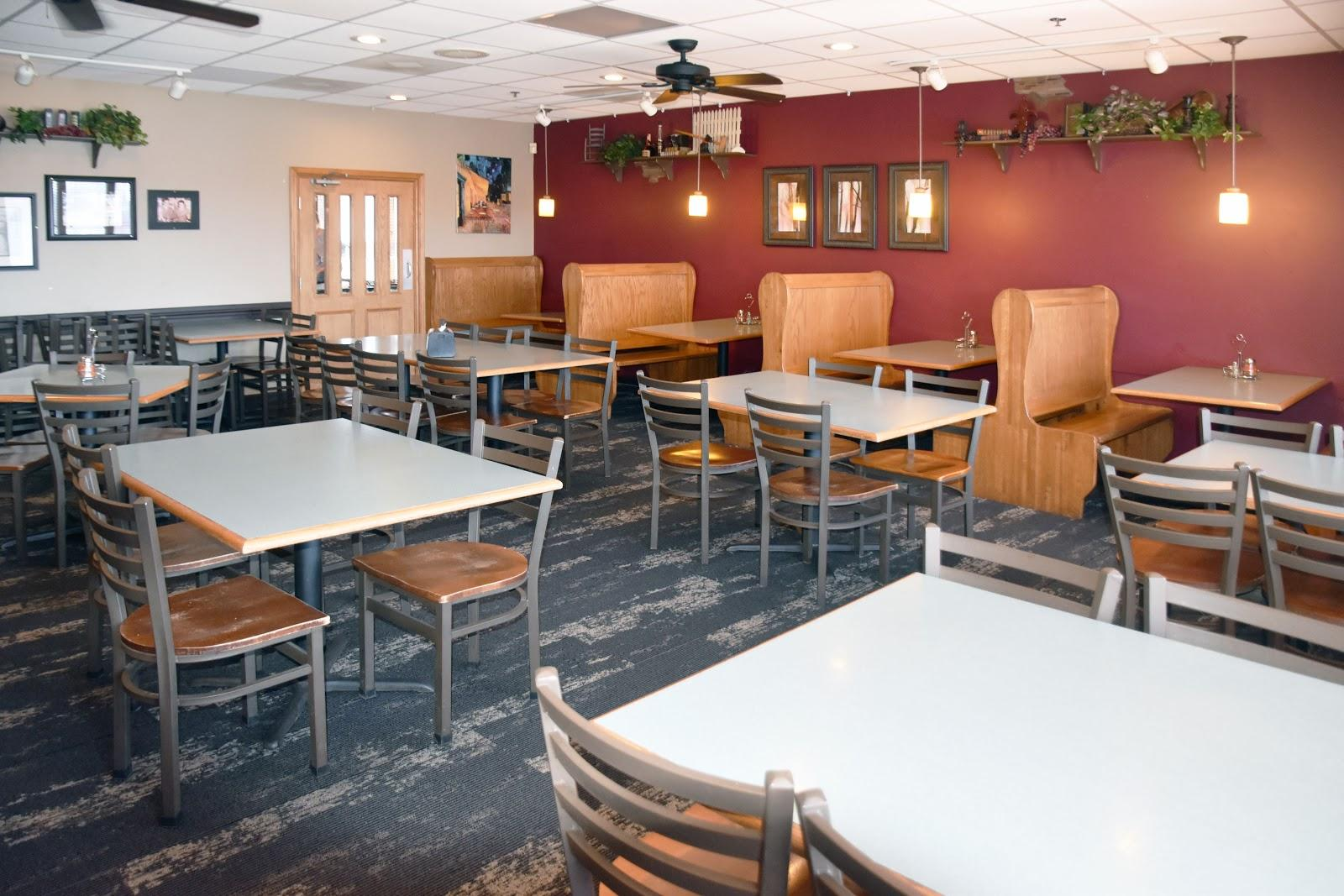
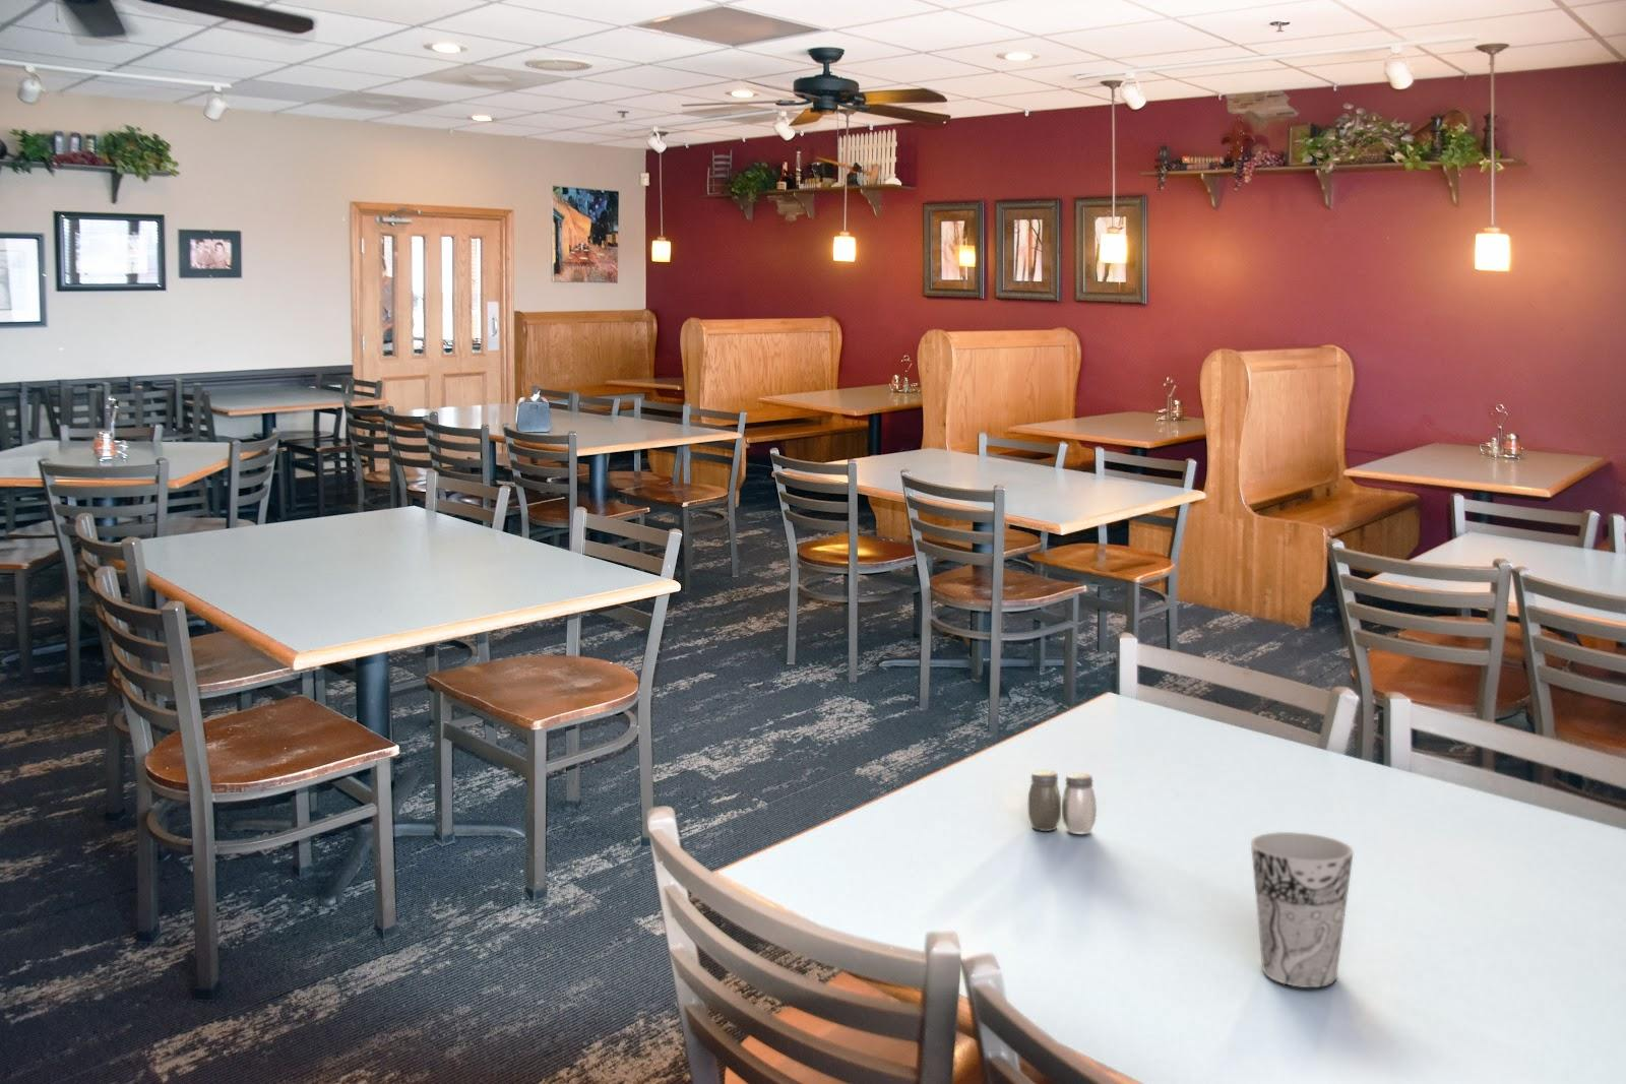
+ cup (1299, 910)
+ salt and pepper shaker (1062, 801)
